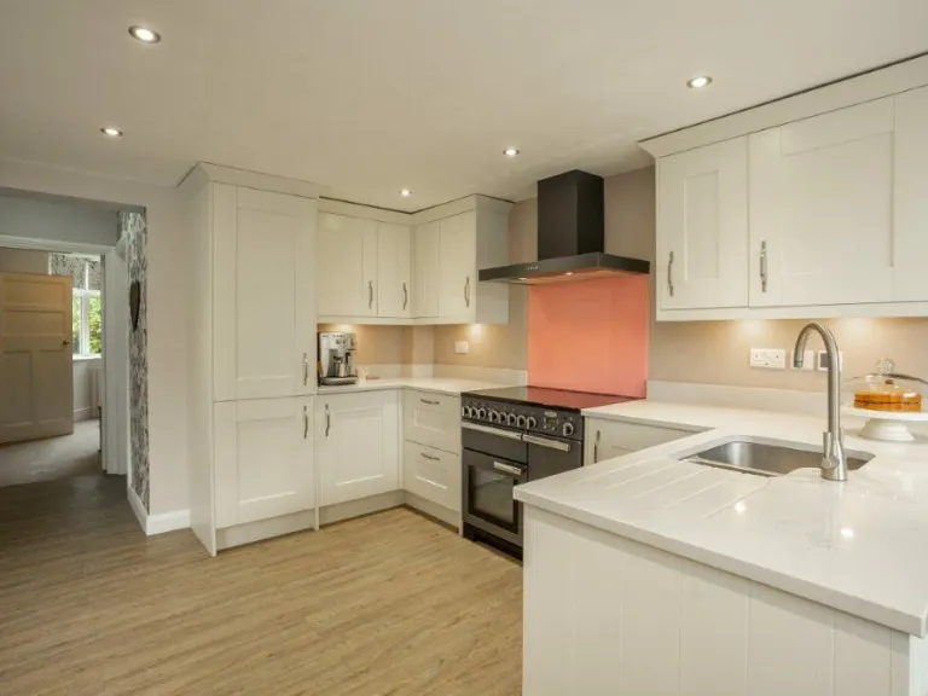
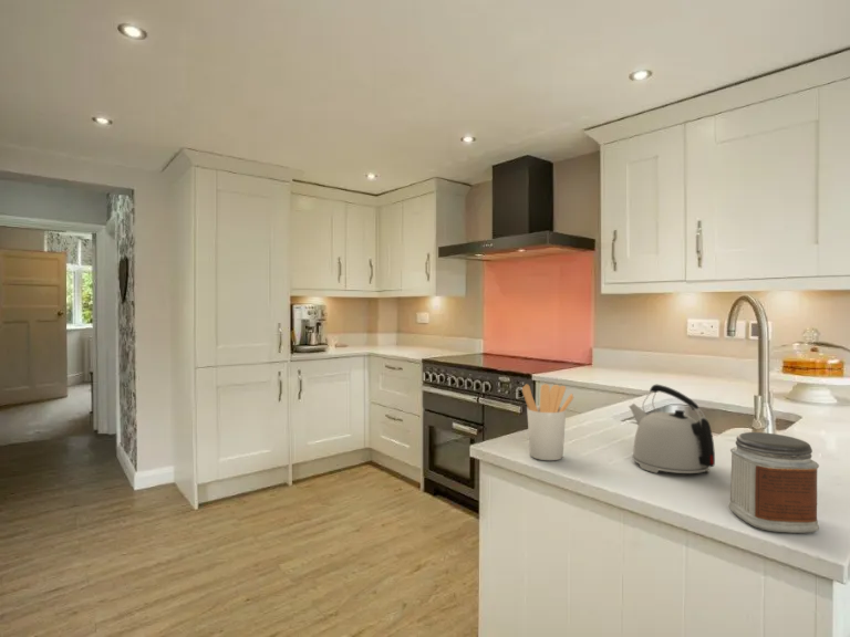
+ utensil holder (548, 418)
+ jar (771, 479)
+ kettle (667, 425)
